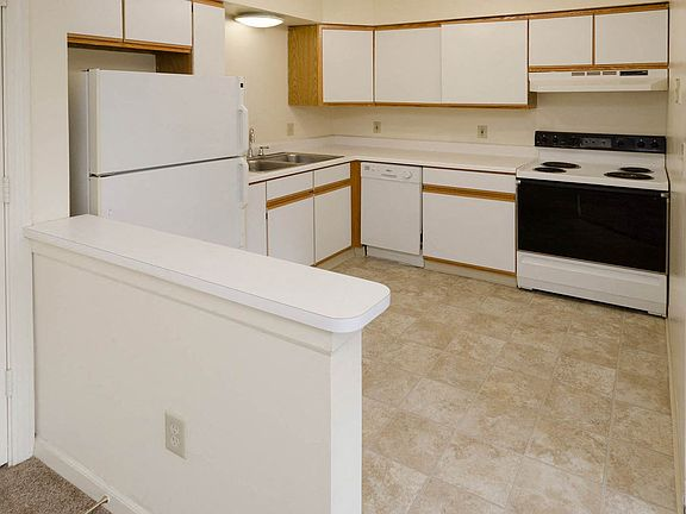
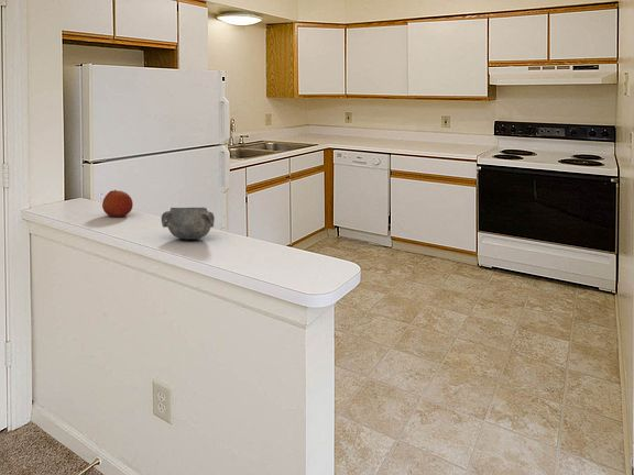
+ decorative bowl (192, 223)
+ fruit (117, 203)
